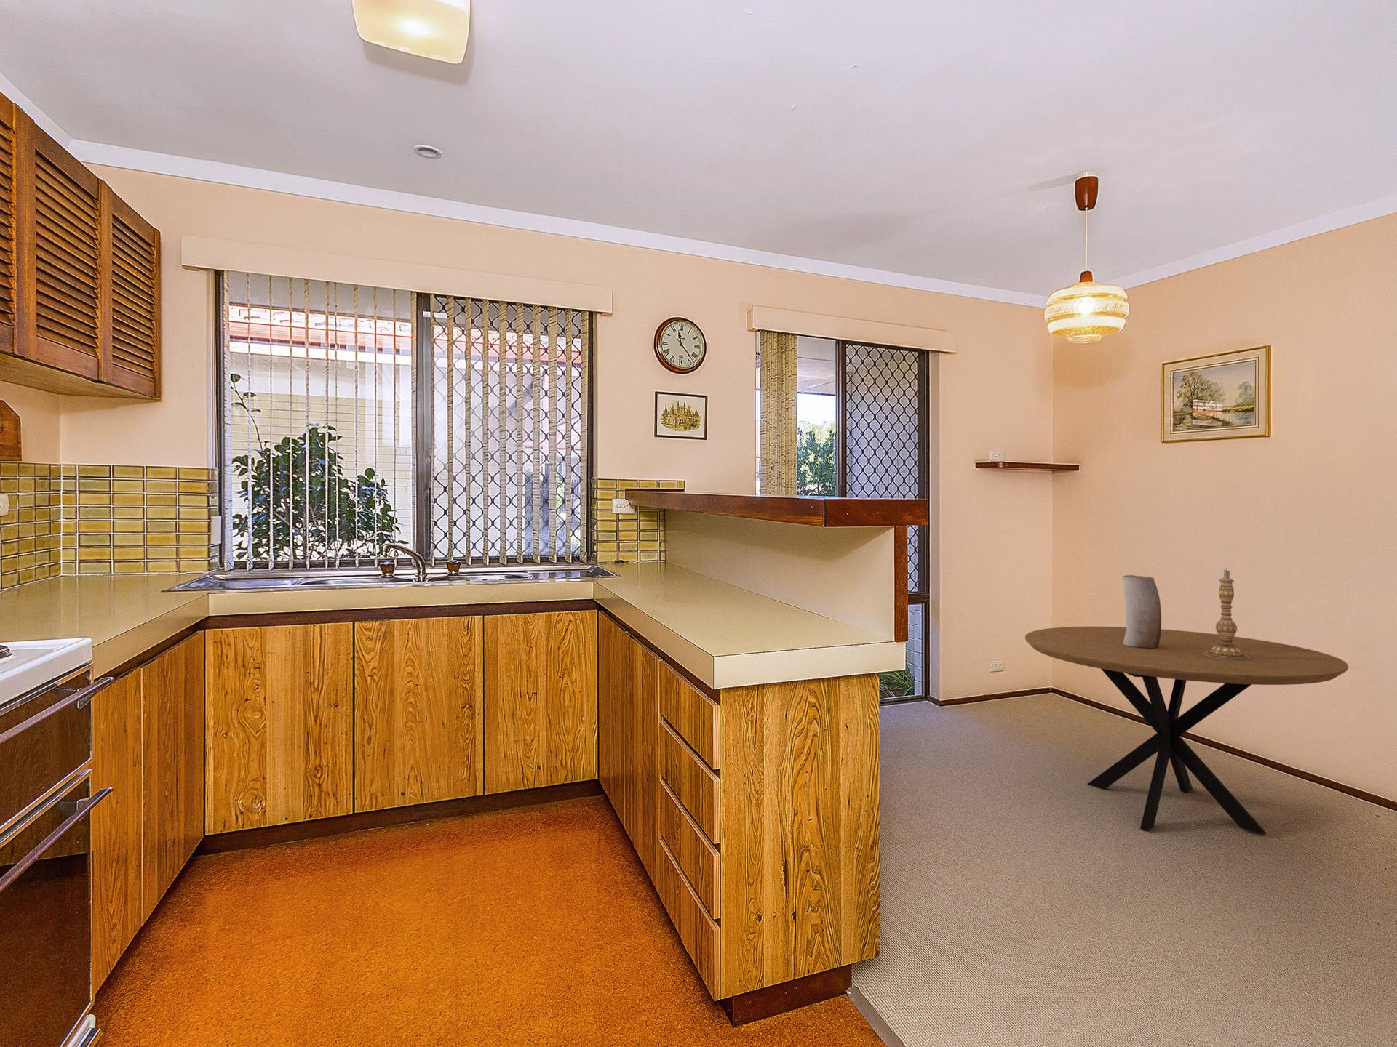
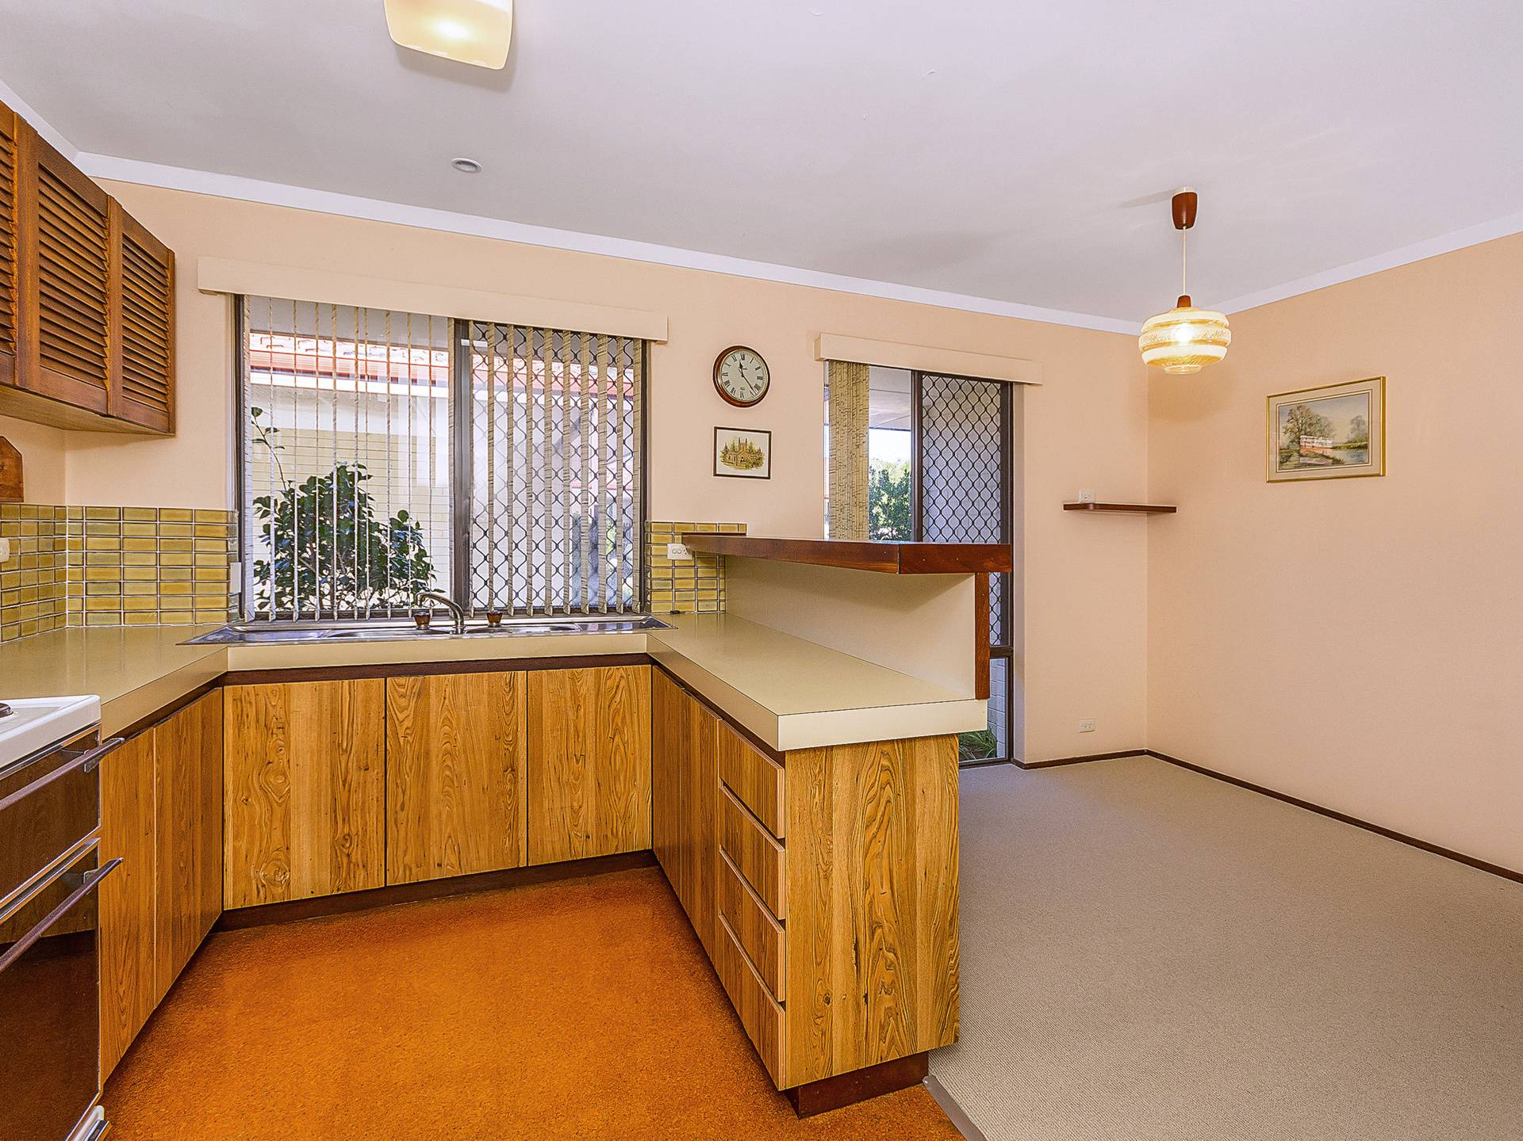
- candlestick (1226, 611)
- vase (1141, 610)
- dining table (1168, 726)
